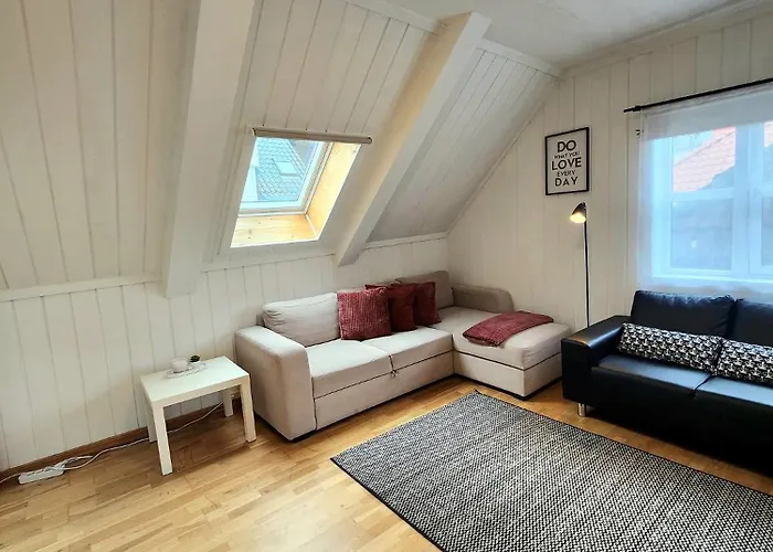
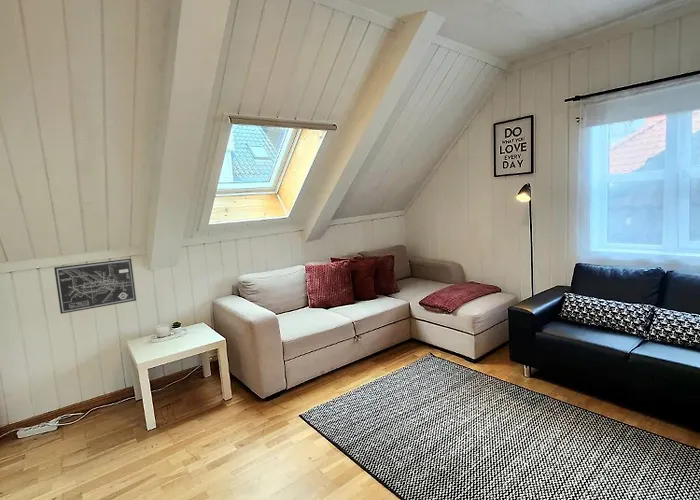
+ wall art (97, 284)
